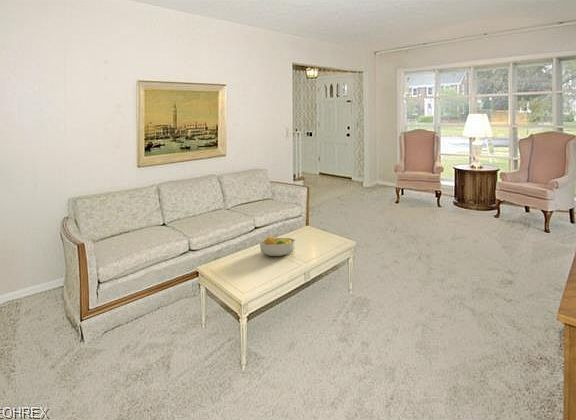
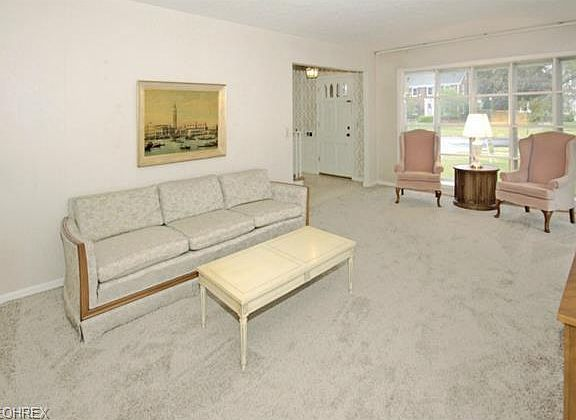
- fruit bowl (278, 244)
